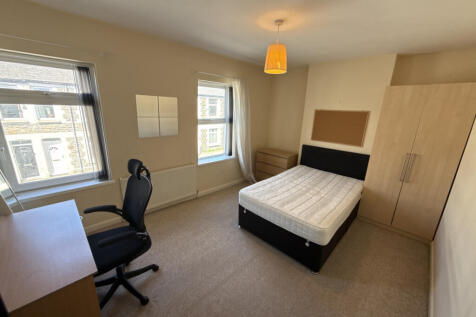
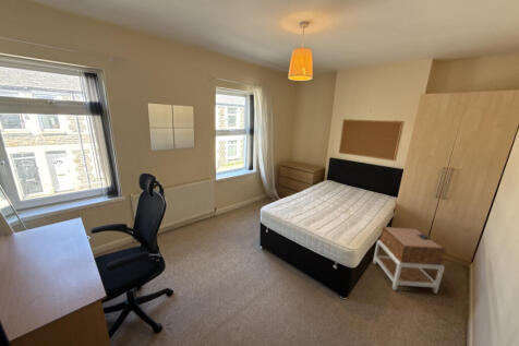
+ nightstand (406, 255)
